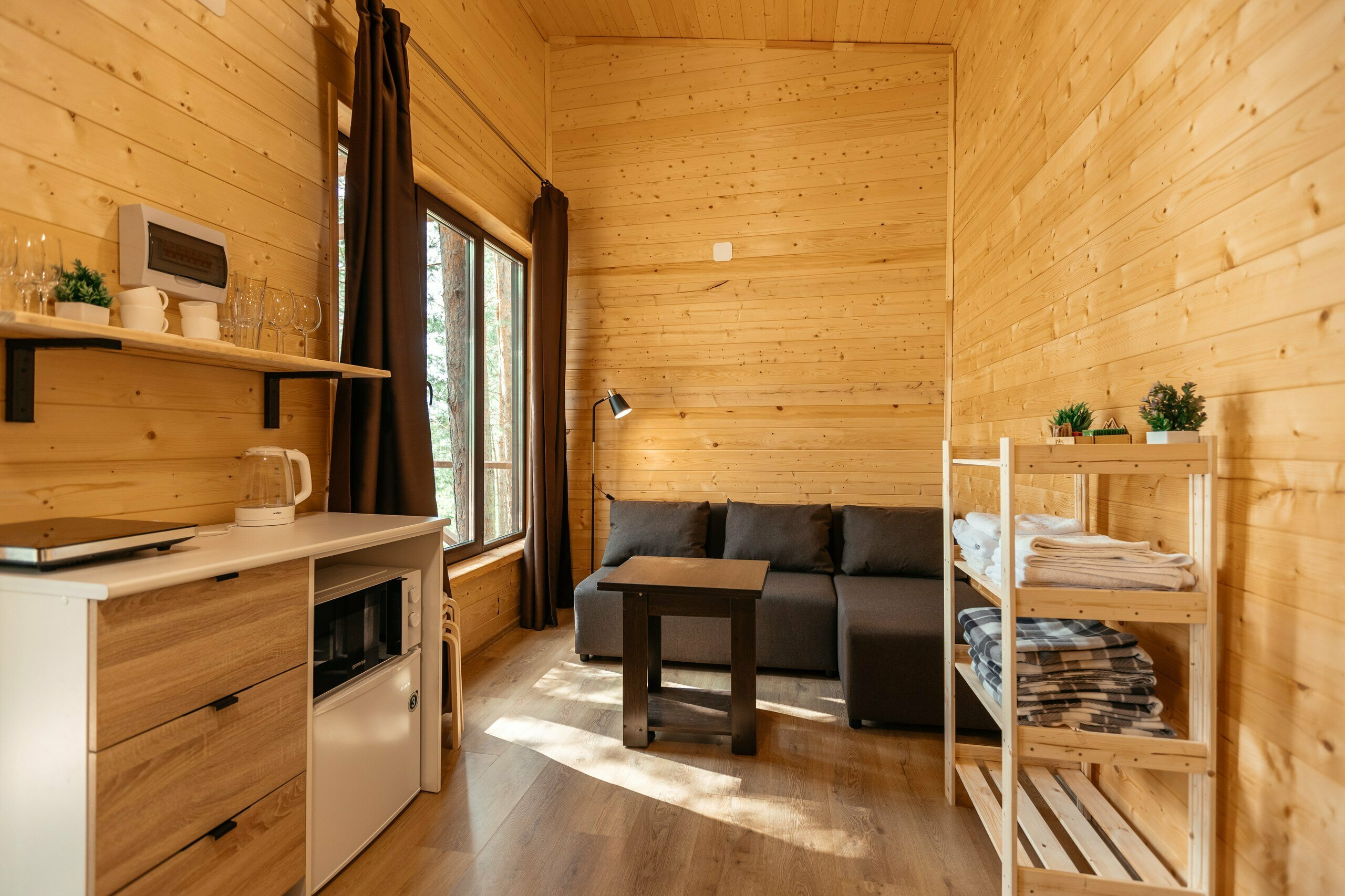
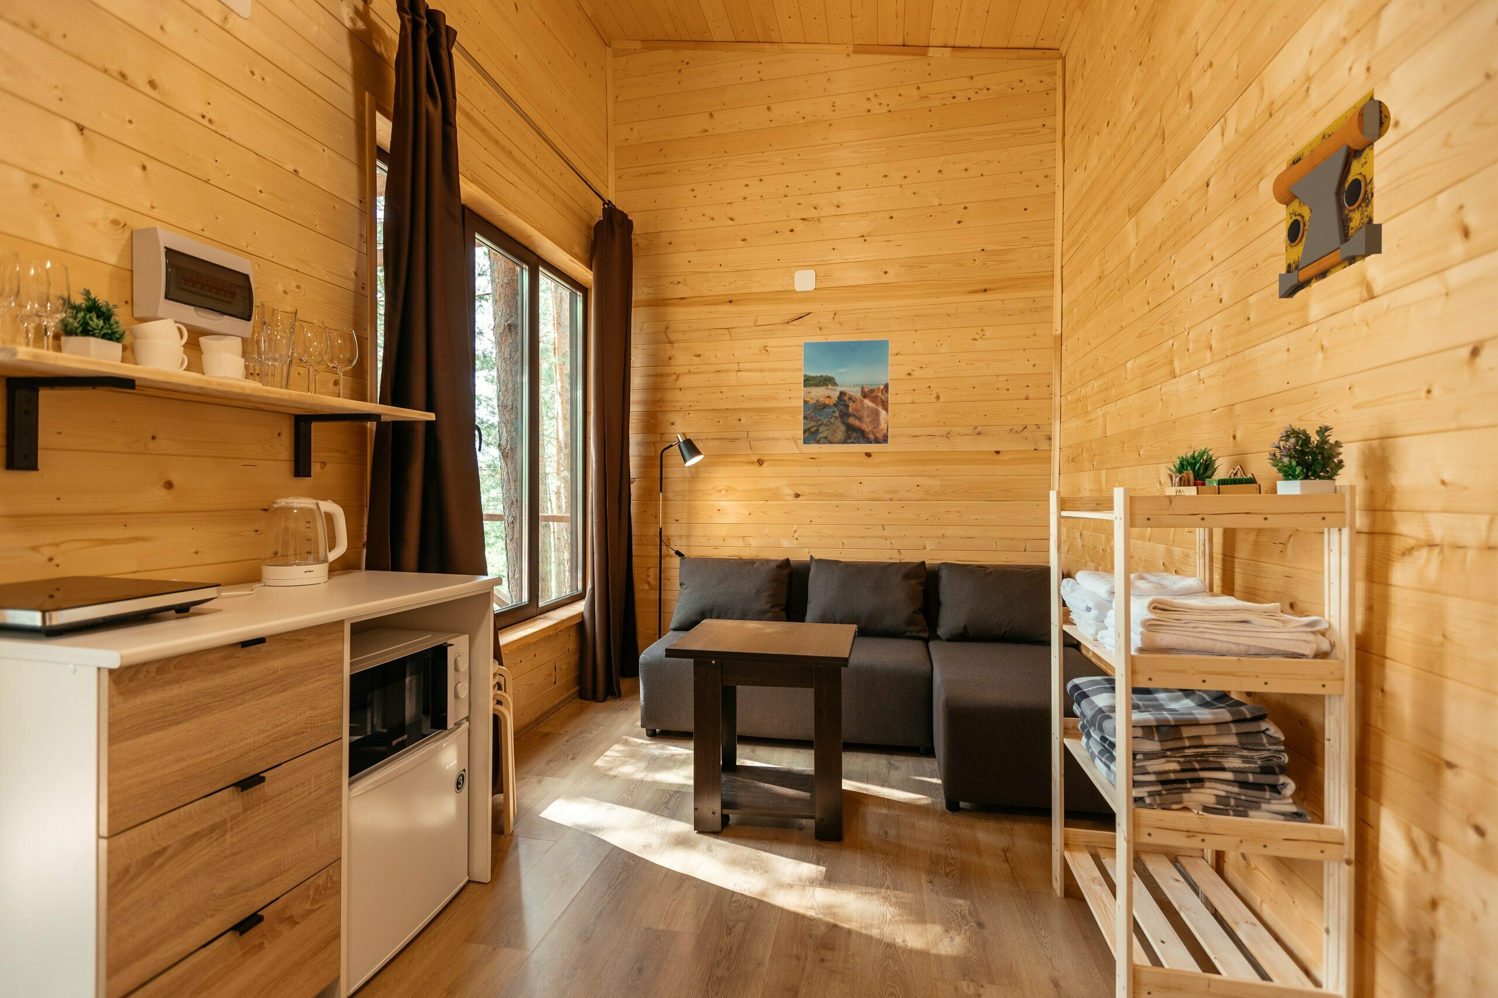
+ wall decoration (1325, 203)
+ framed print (845, 392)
